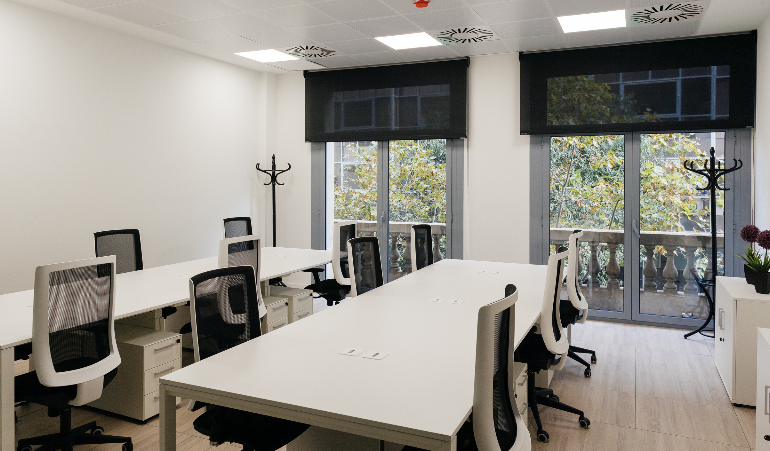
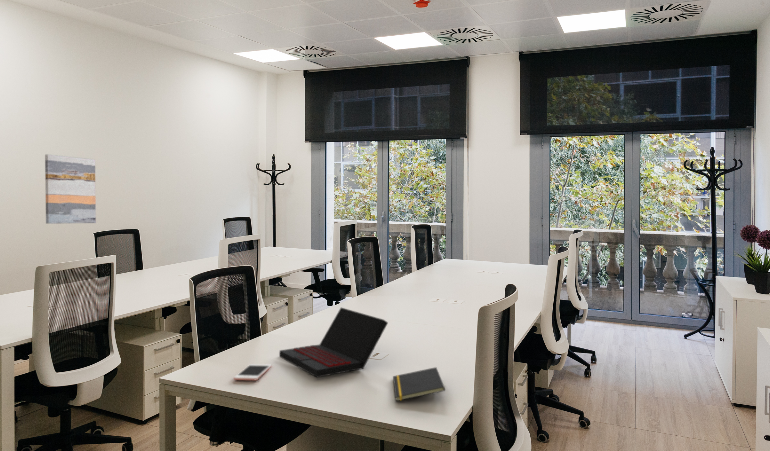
+ wall art (71, 190)
+ notepad (417, 383)
+ laptop (332, 338)
+ cell phone (253, 371)
